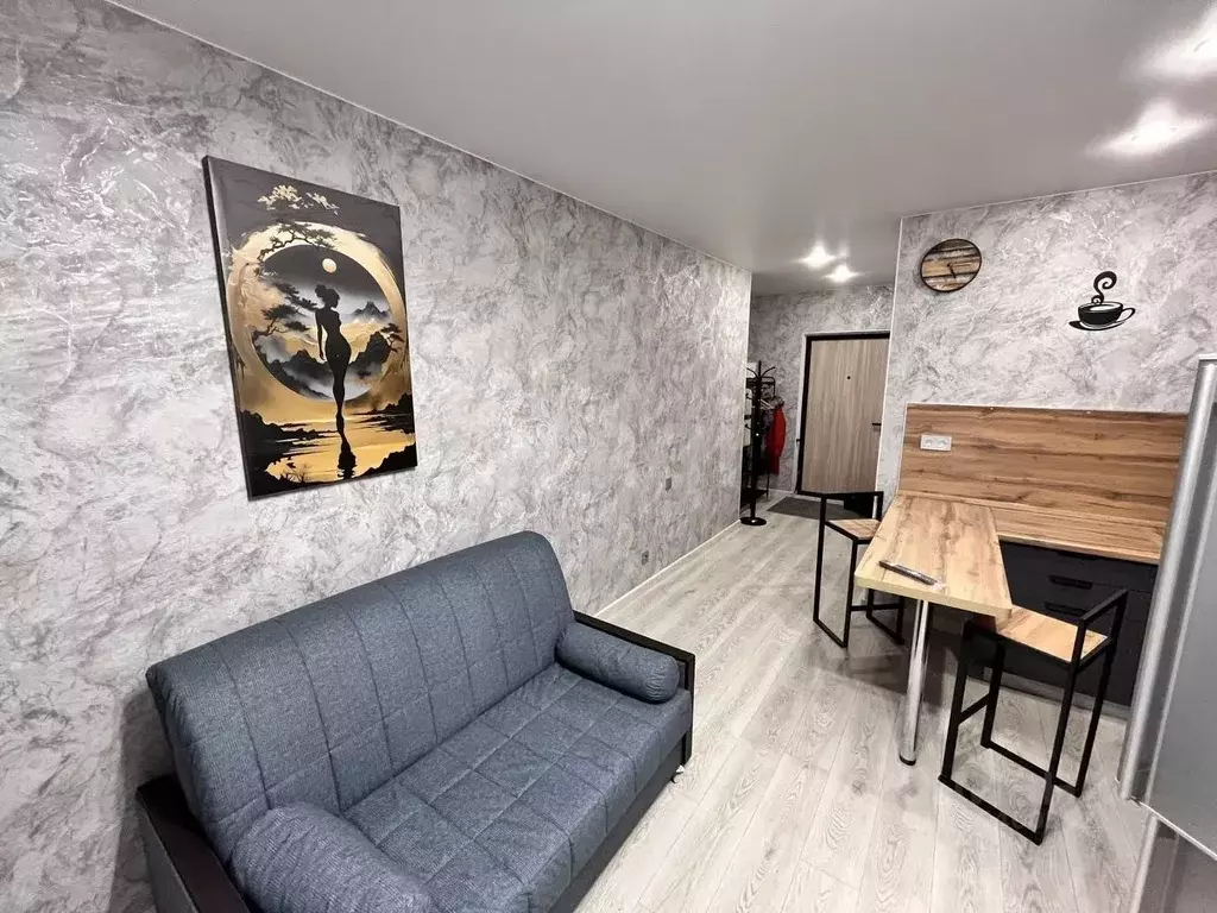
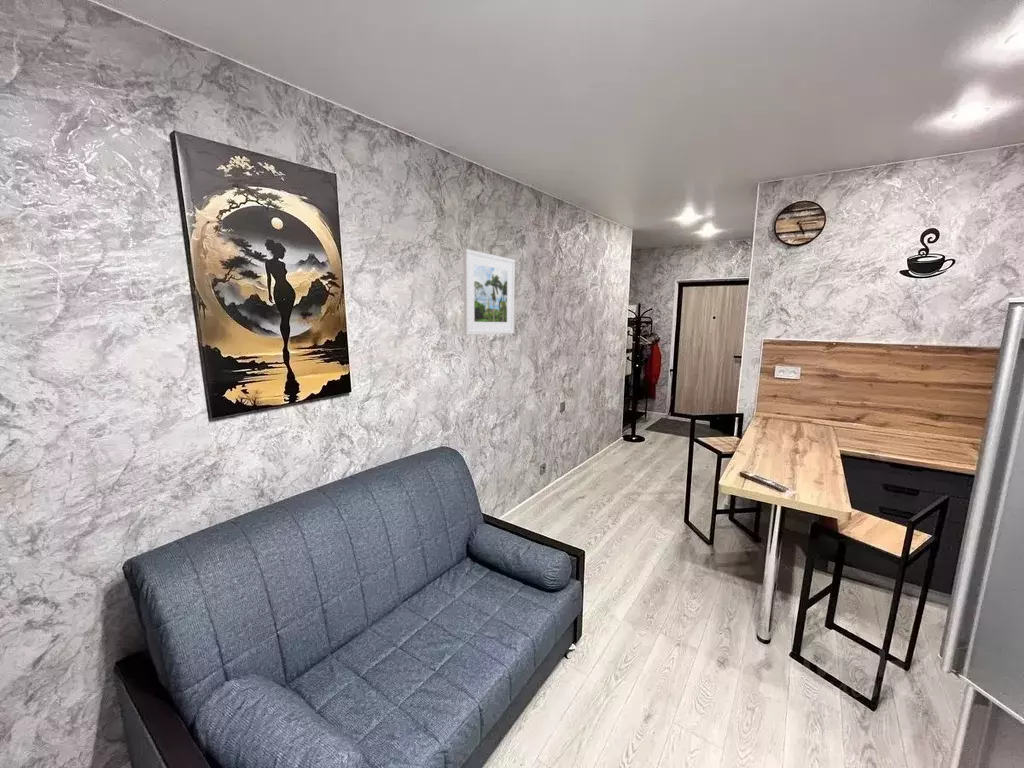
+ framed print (490, 295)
